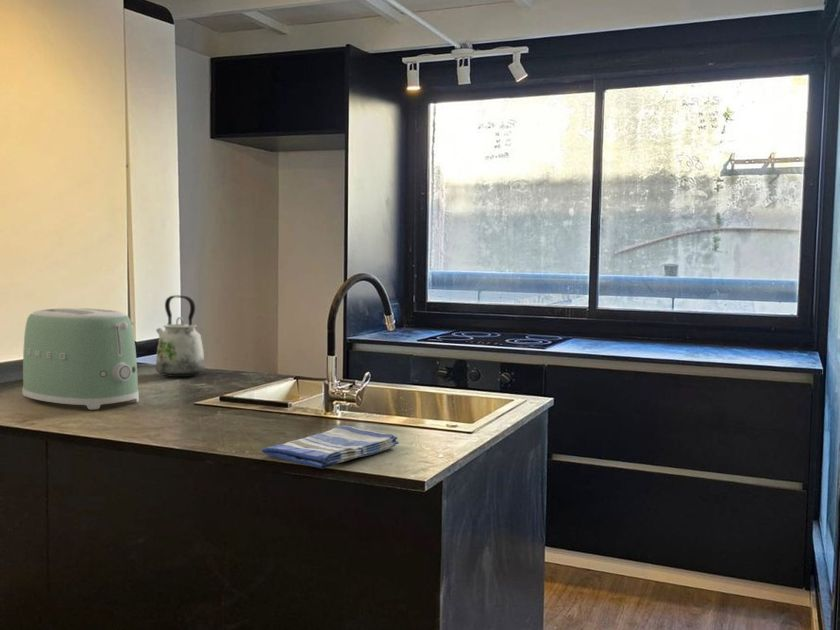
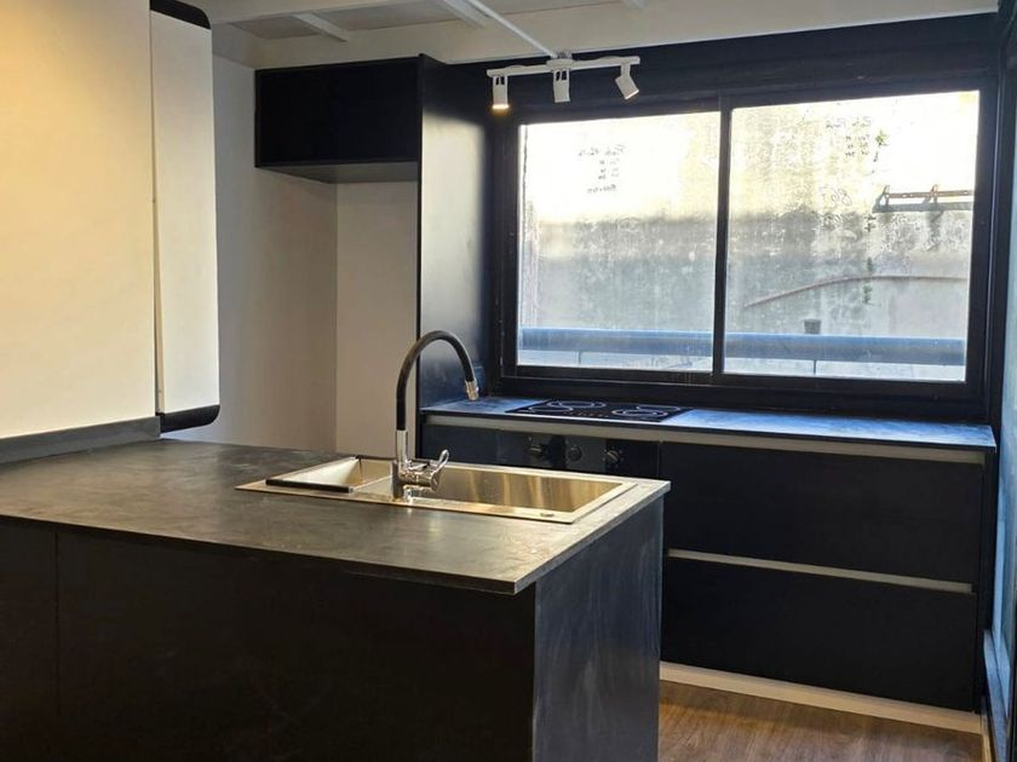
- kettle (174, 334)
- dish towel (332, 444)
- toaster (79, 354)
